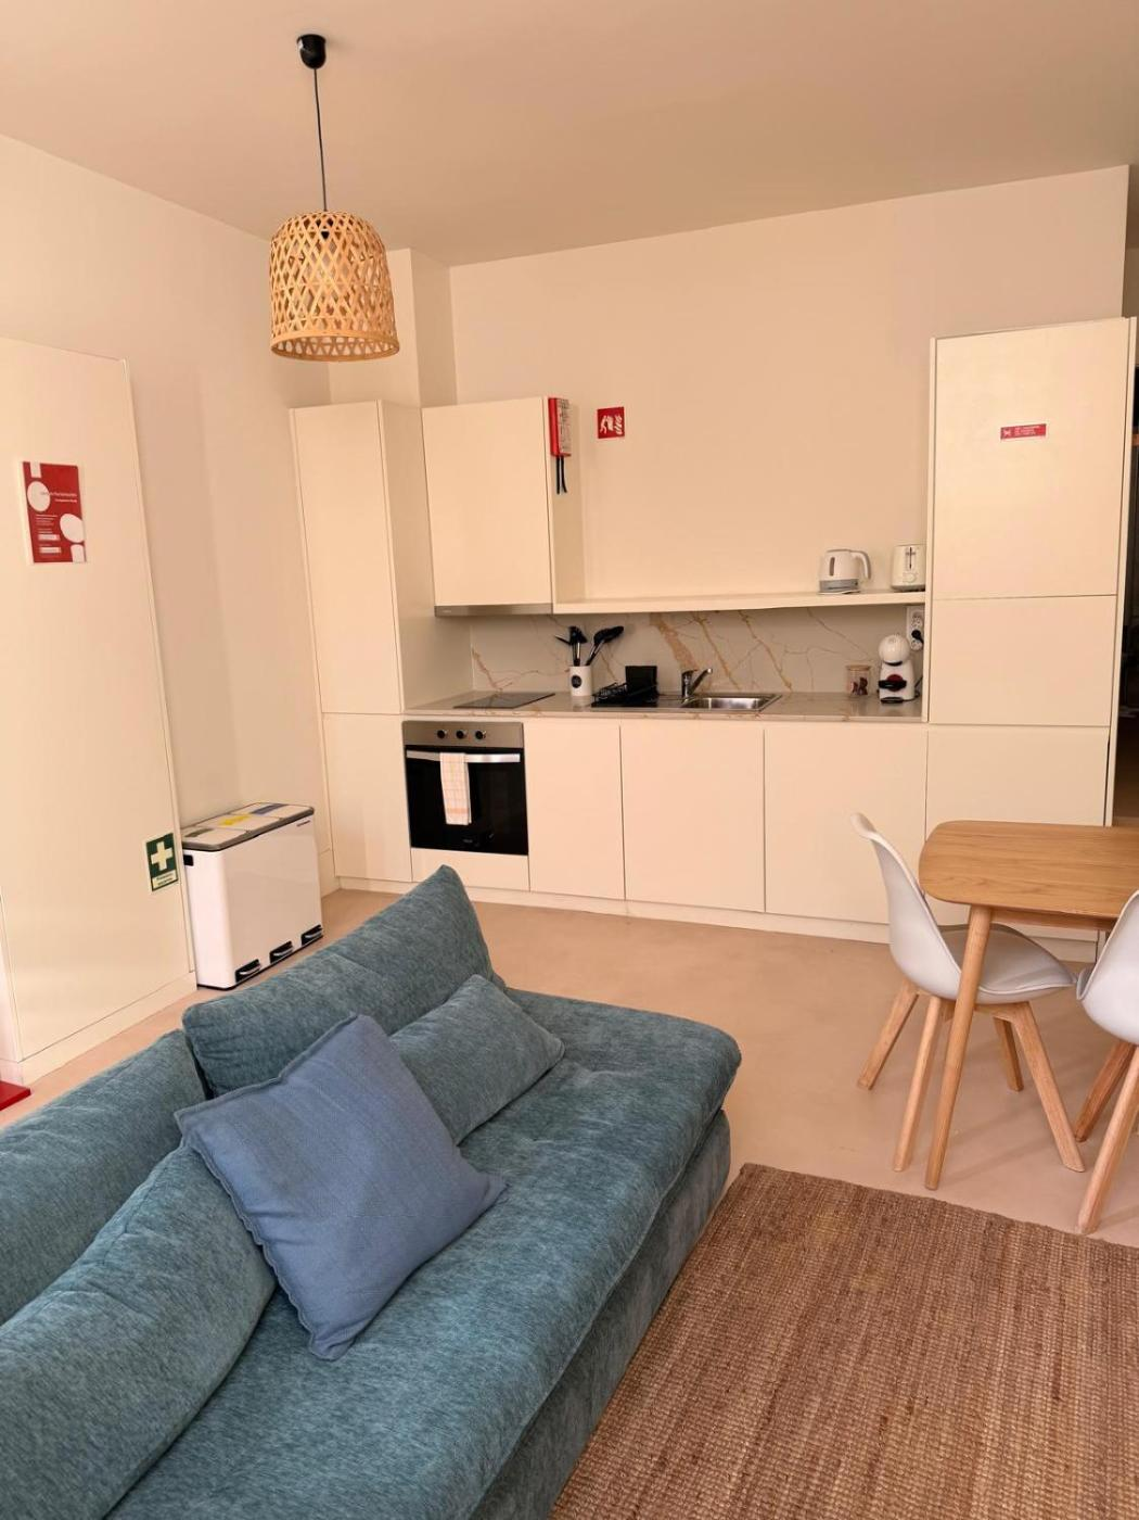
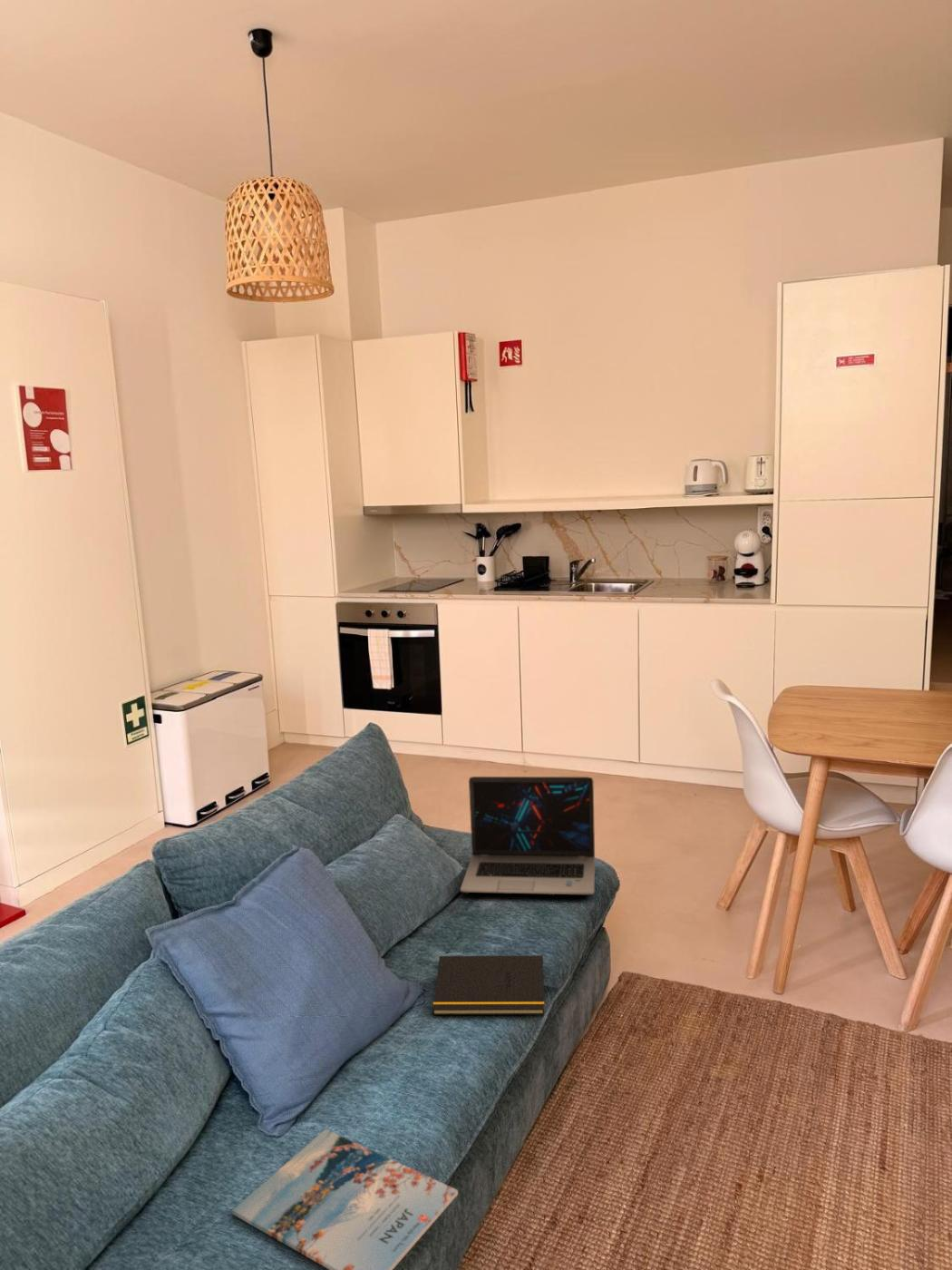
+ notepad (490, 983)
+ magazine (345, 1202)
+ laptop (528, 835)
